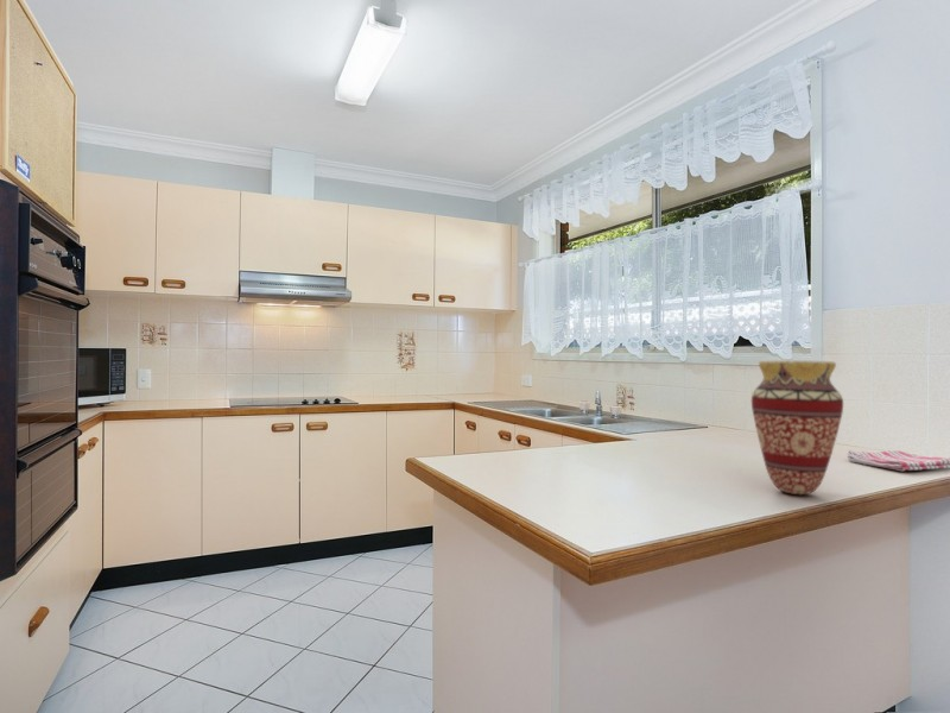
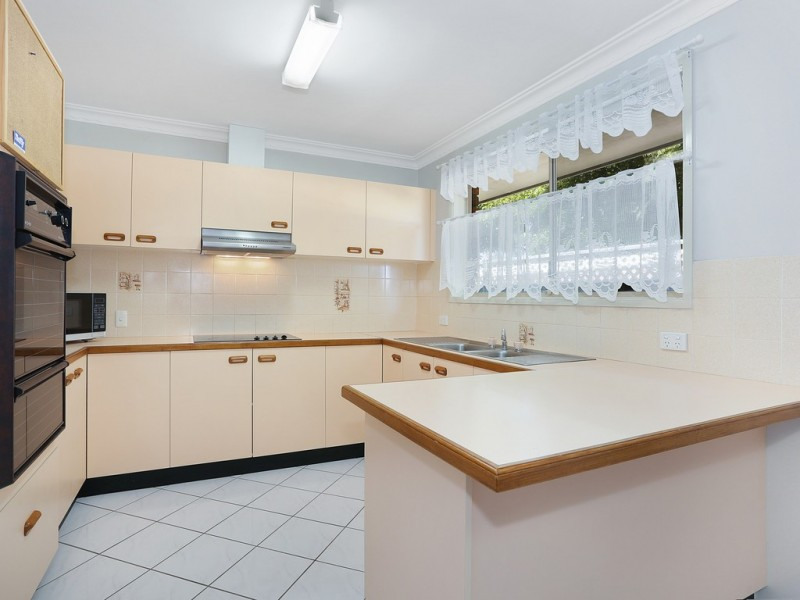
- vase (796, 425)
- dish towel (902, 458)
